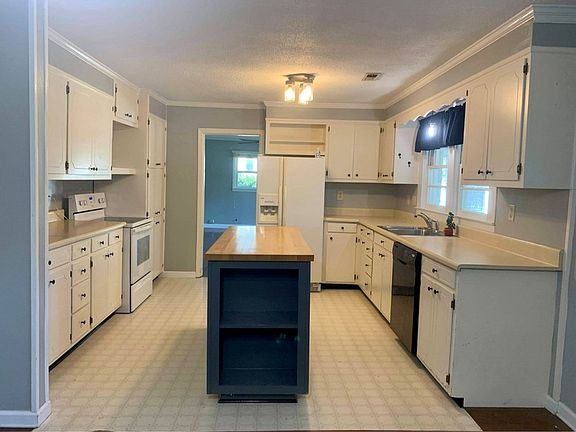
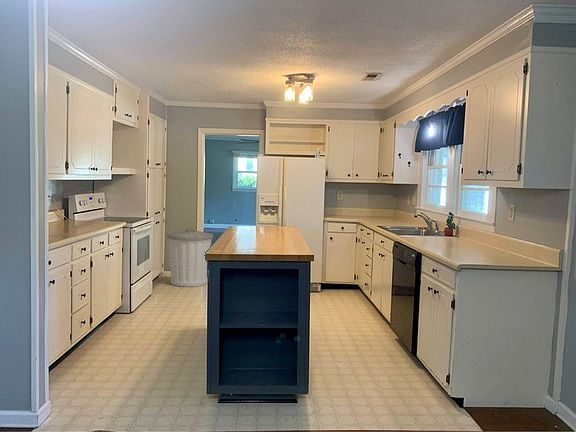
+ trash can (189, 255)
